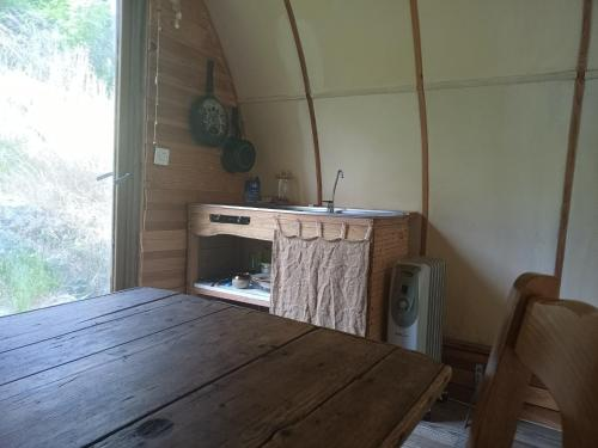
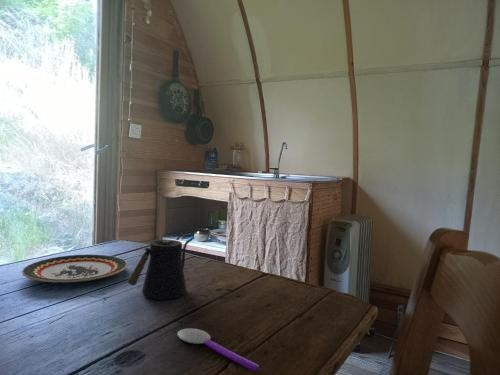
+ kettle (163, 267)
+ spoon (215, 346)
+ plate (77, 269)
